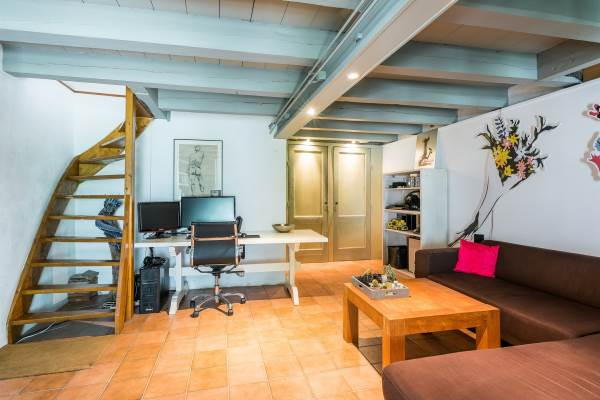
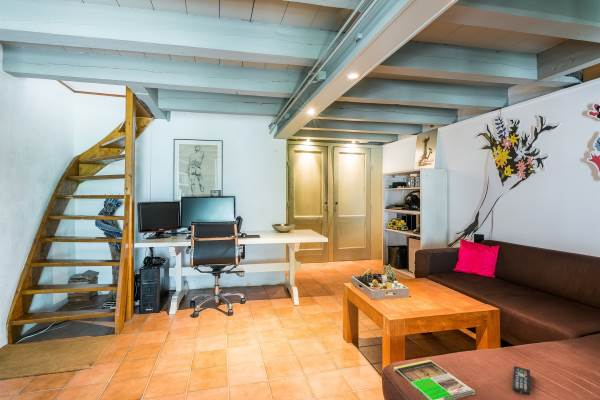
+ remote control (521, 379)
+ magazine (431, 379)
